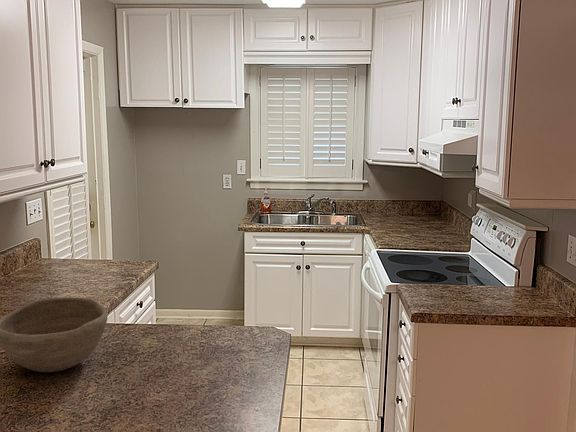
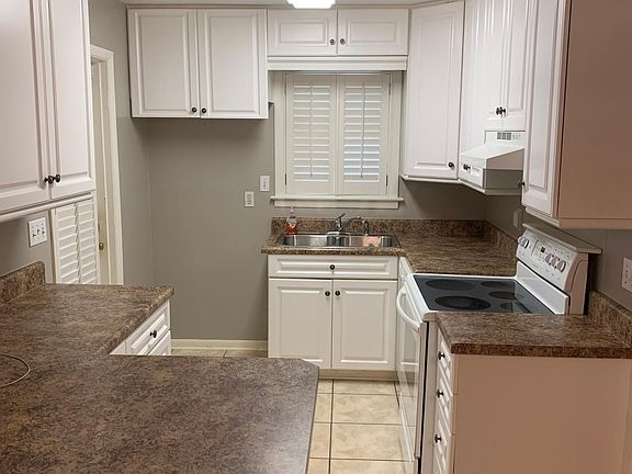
- bowl (53, 338)
